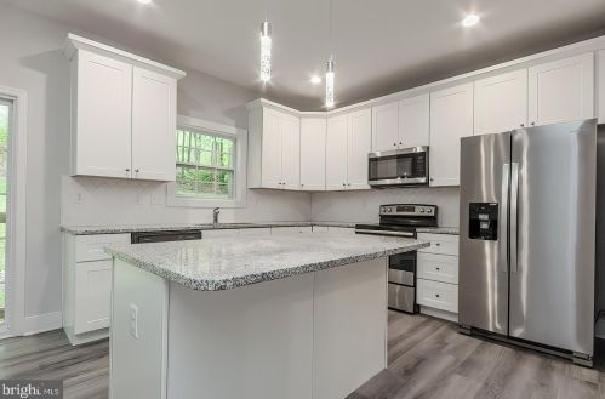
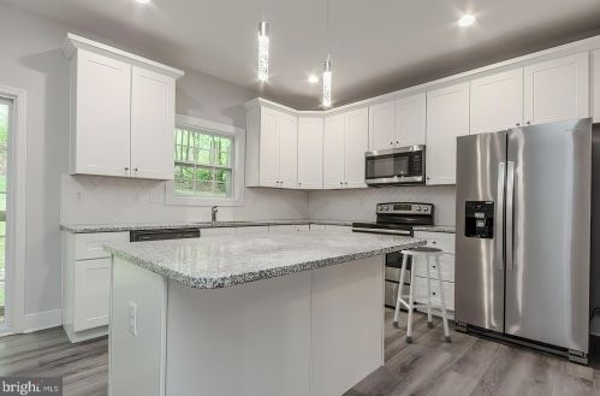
+ stool (420, 295)
